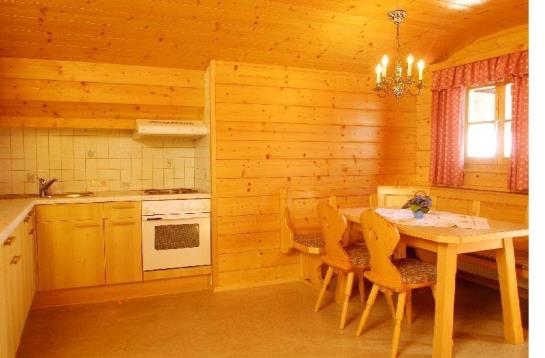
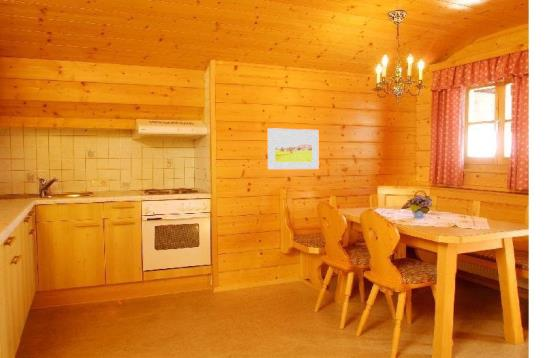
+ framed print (293, 149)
